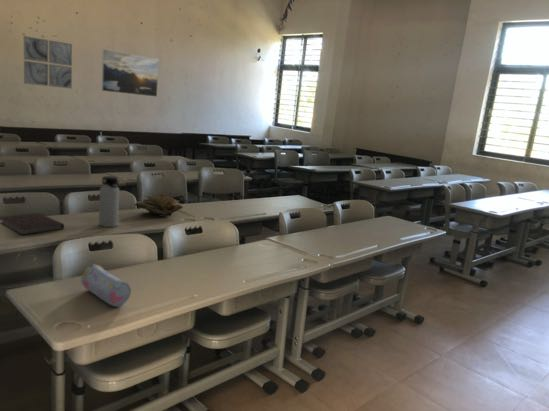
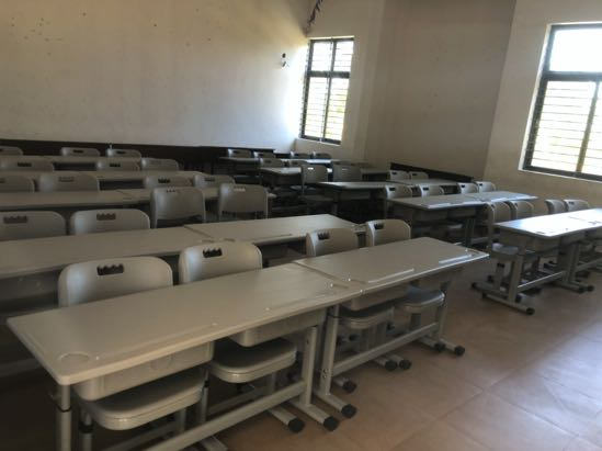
- book (158, 205)
- wall art (49, 62)
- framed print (131, 74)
- pencil case (105, 284)
- water bottle (109, 201)
- notebook (31, 223)
